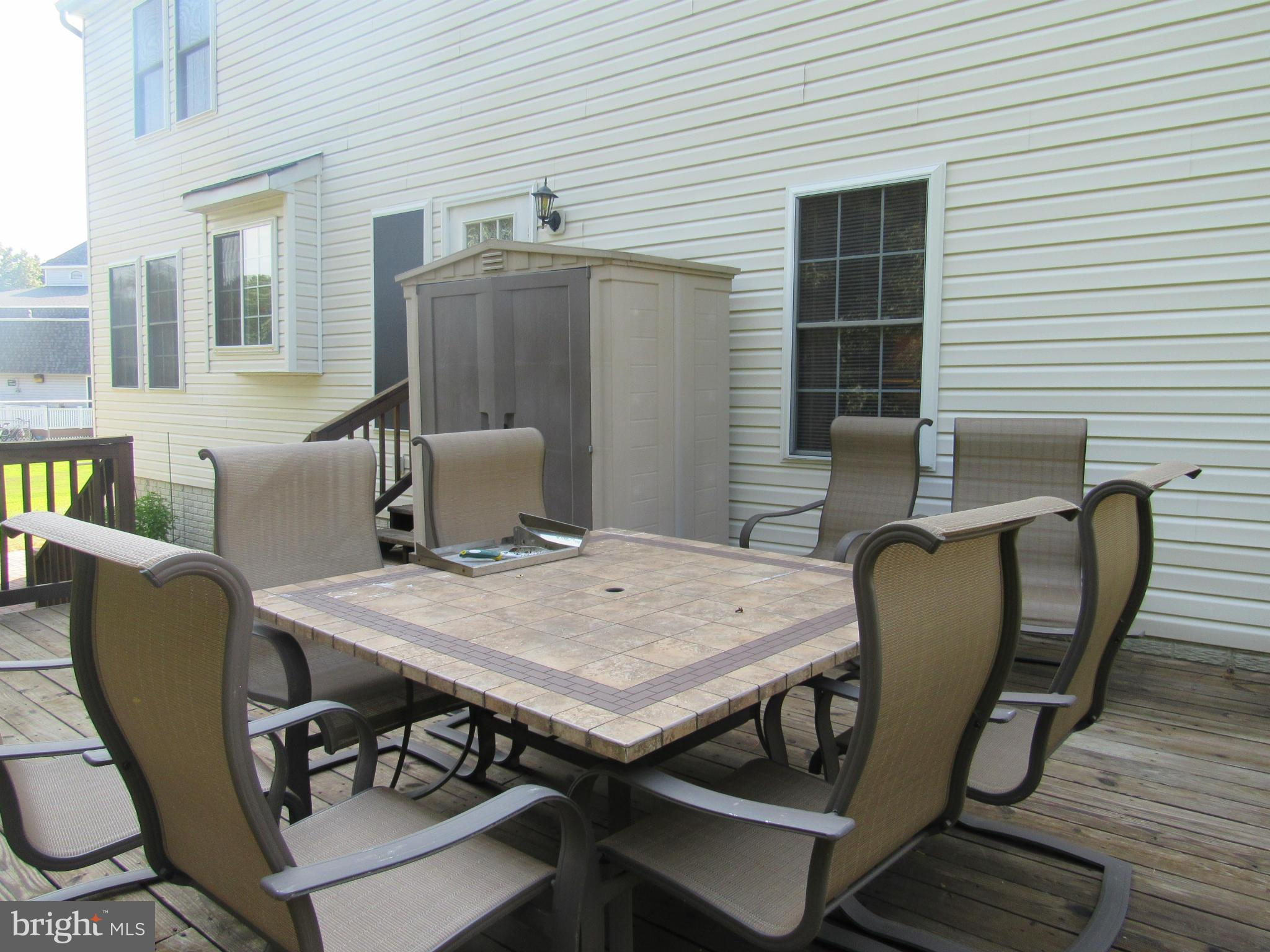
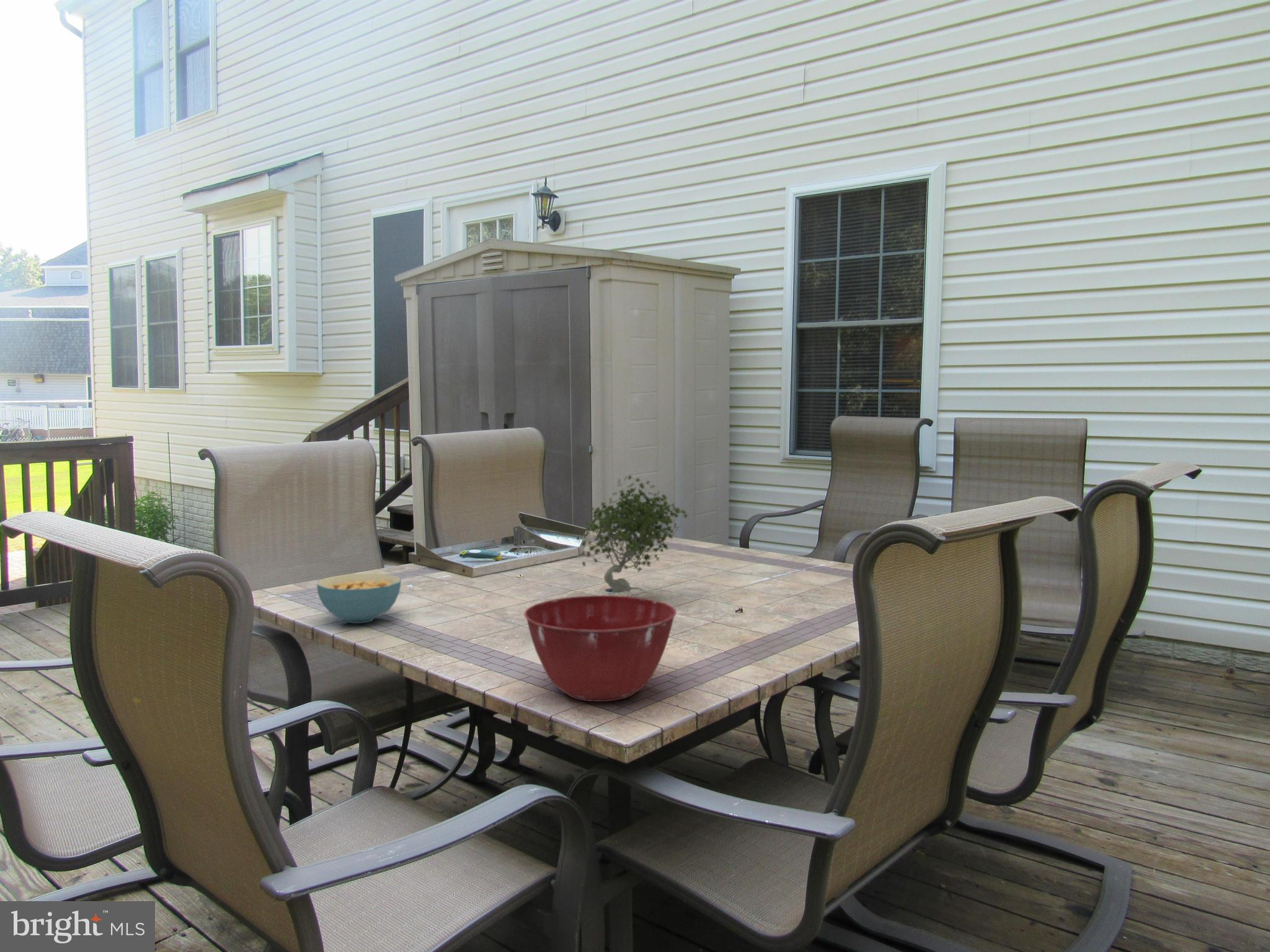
+ cereal bowl (360, 601)
+ mixing bowl (600, 650)
+ plant (623, 537)
